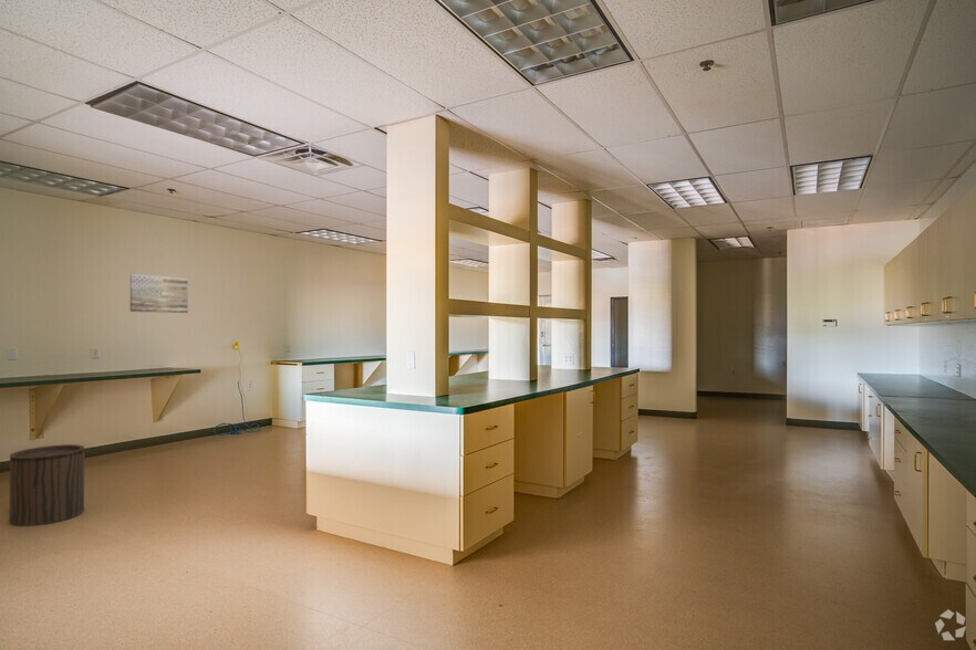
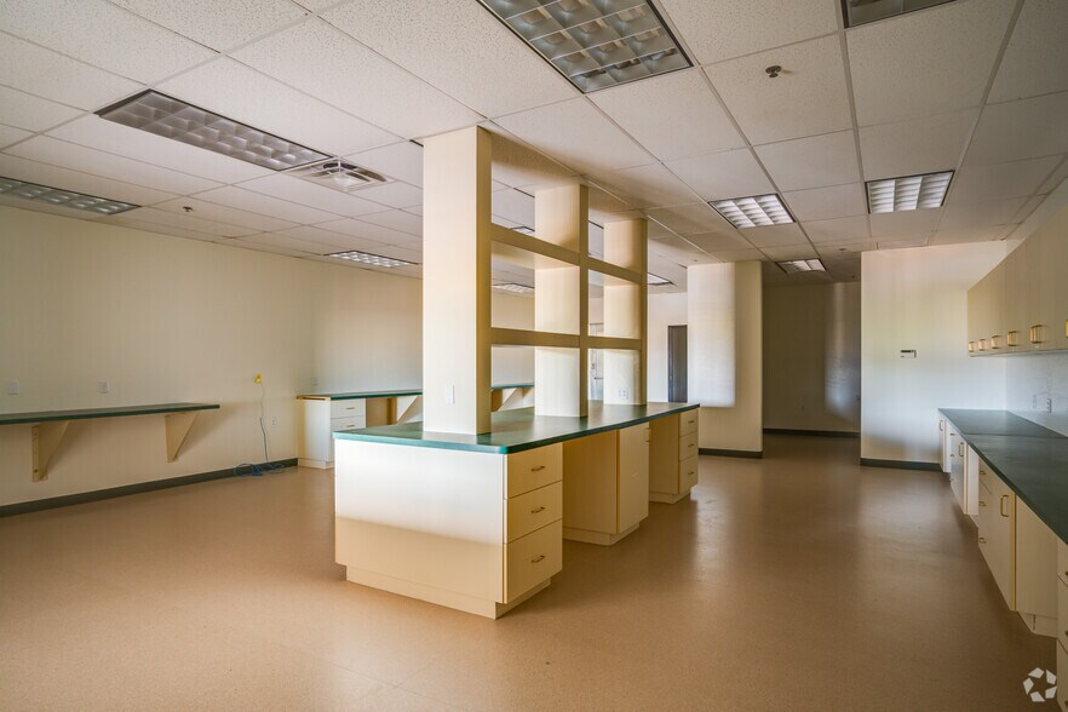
- wall art (159, 294)
- stool (48, 483)
